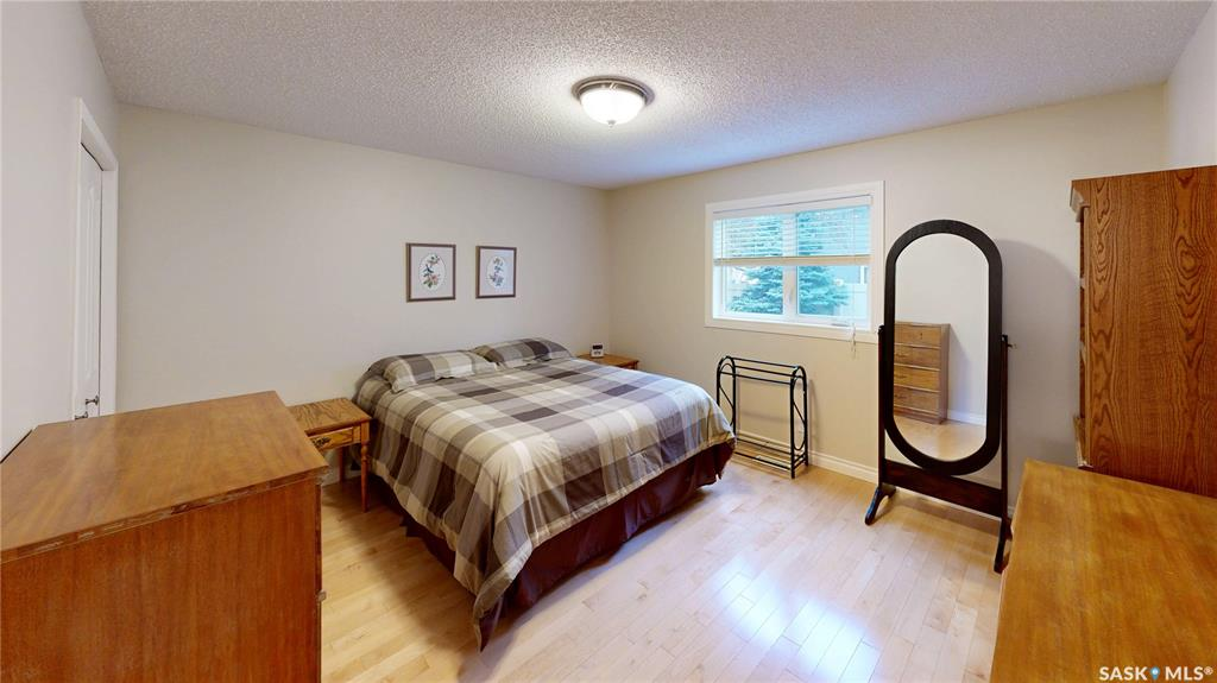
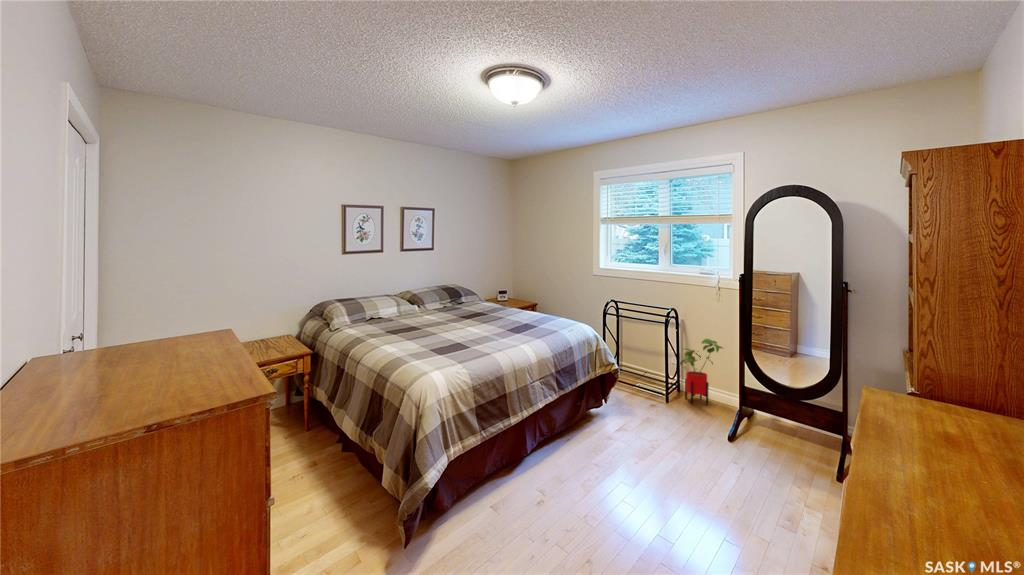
+ house plant (697, 369)
